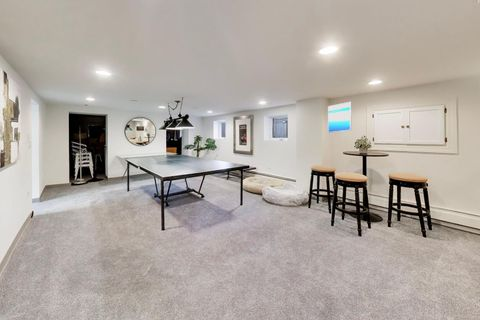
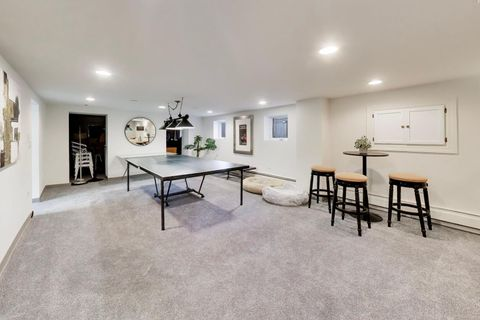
- wall art (339, 117)
